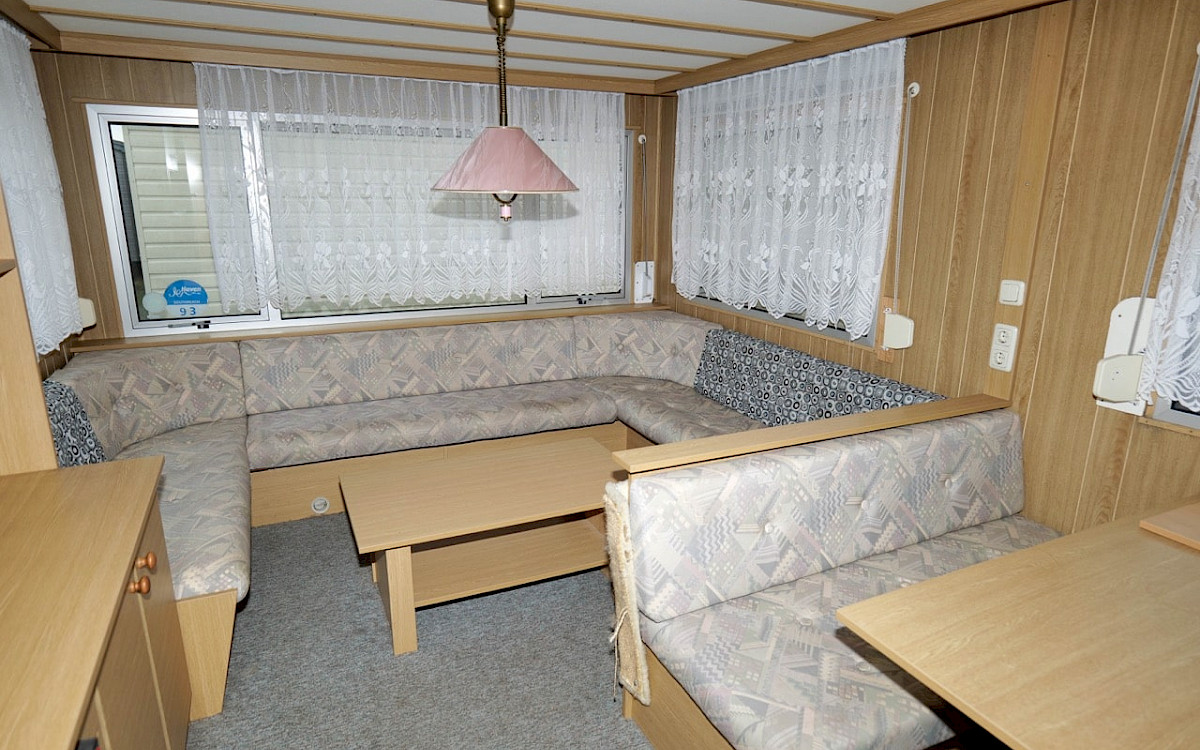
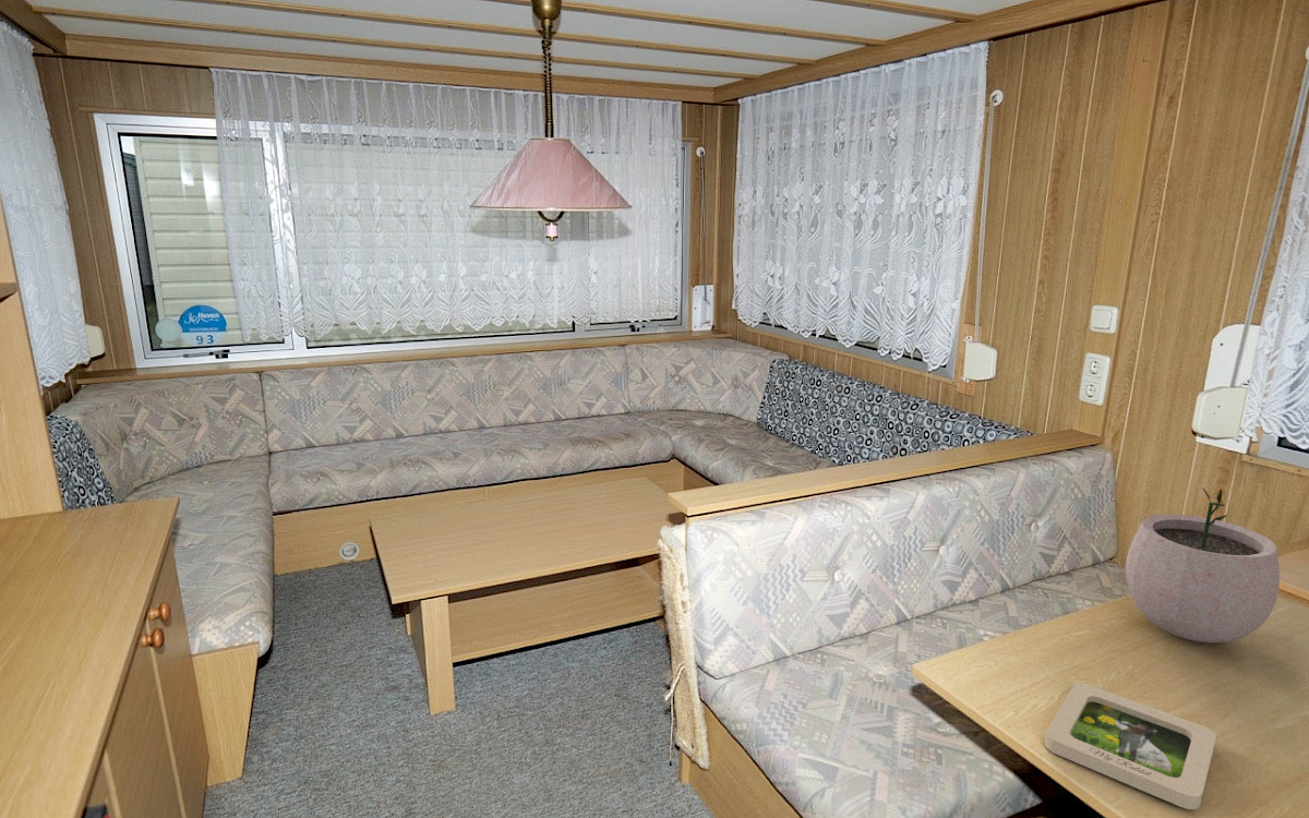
+ picture frame (1129, 739)
+ plant pot (1201, 562)
